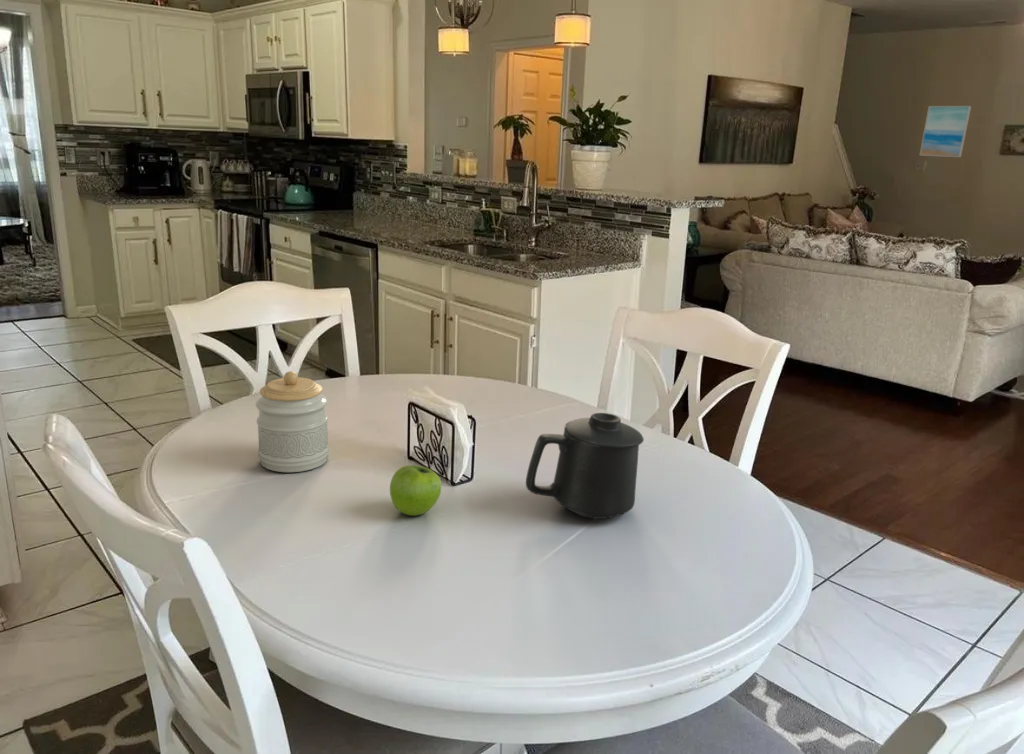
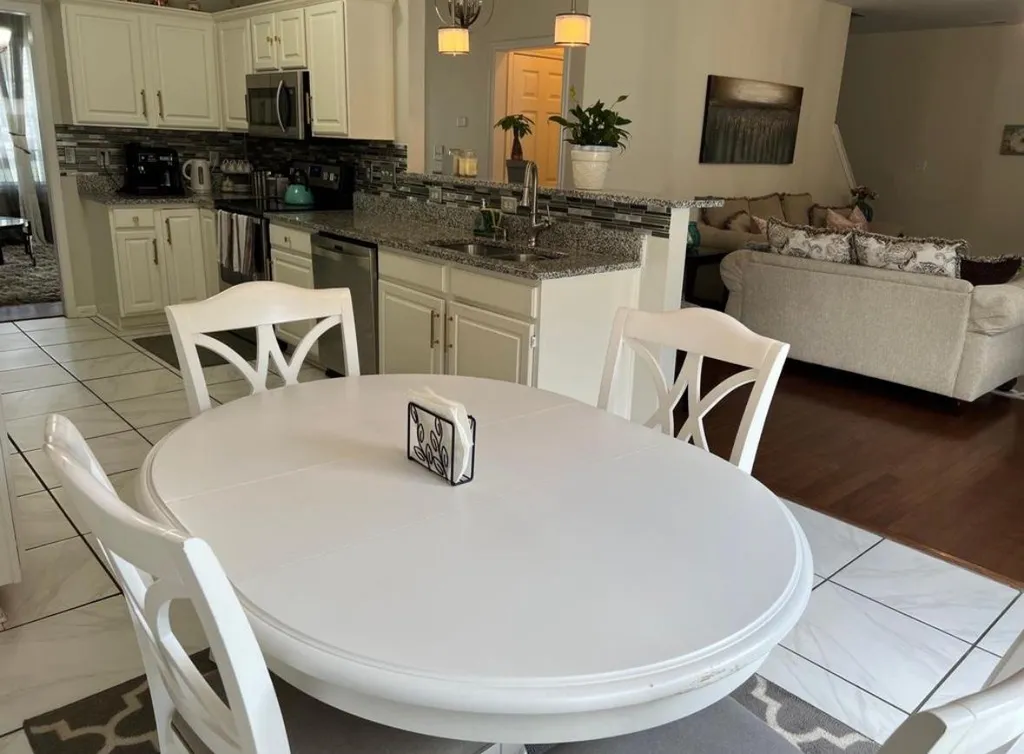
- mug (589, 464)
- fruit (415, 489)
- wall art (944, 131)
- jar (292, 416)
